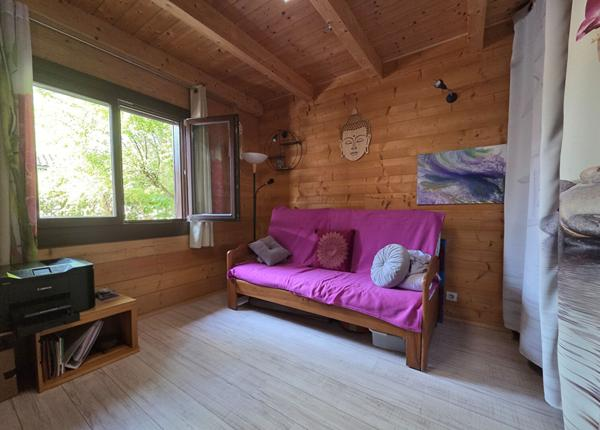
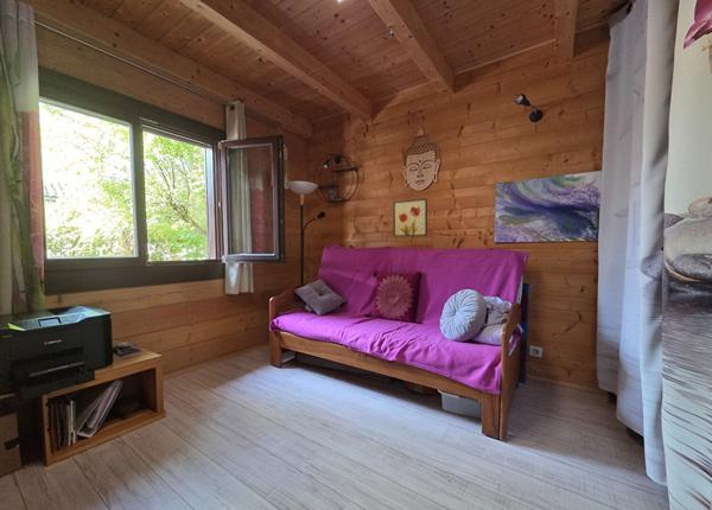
+ wall art (409, 218)
